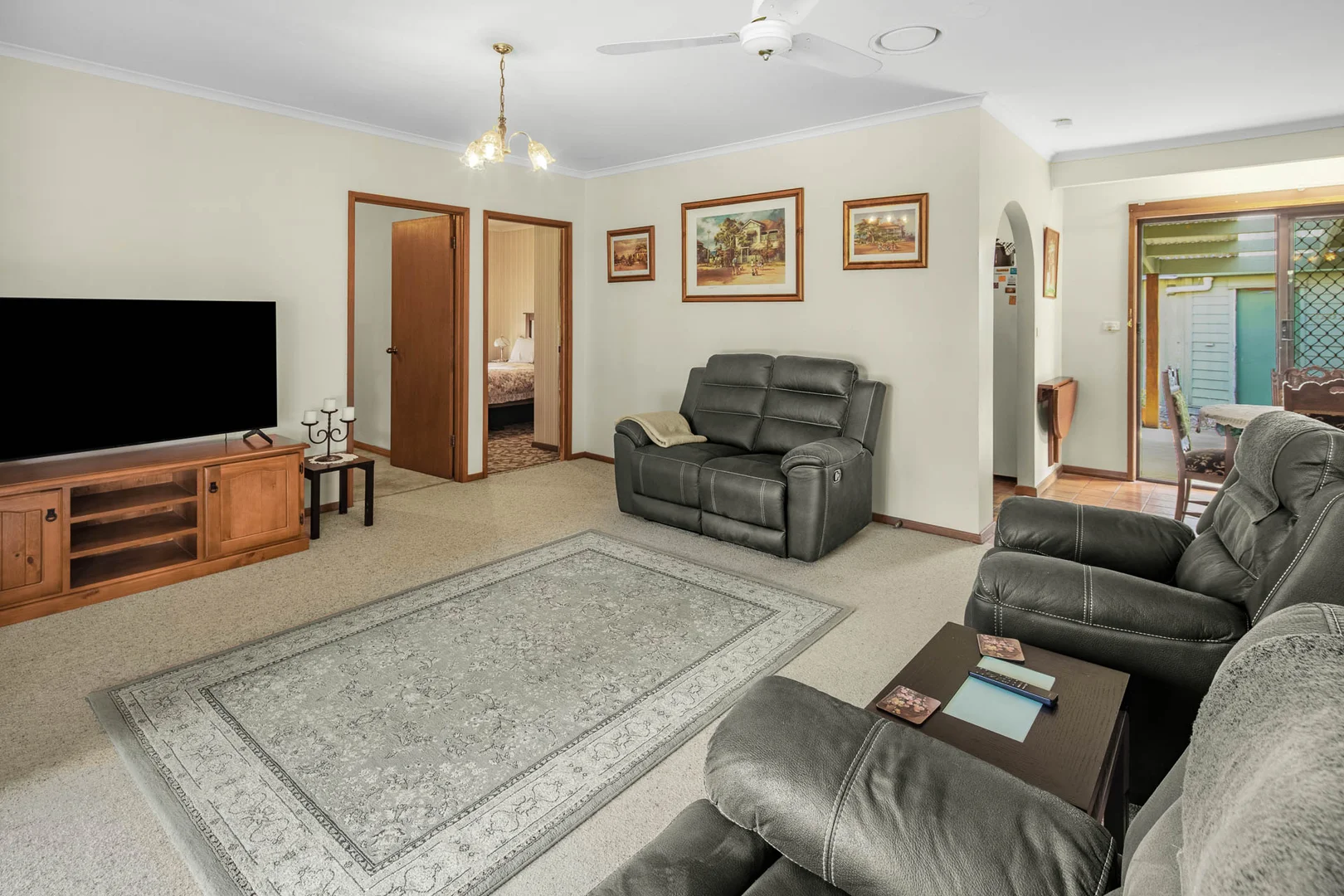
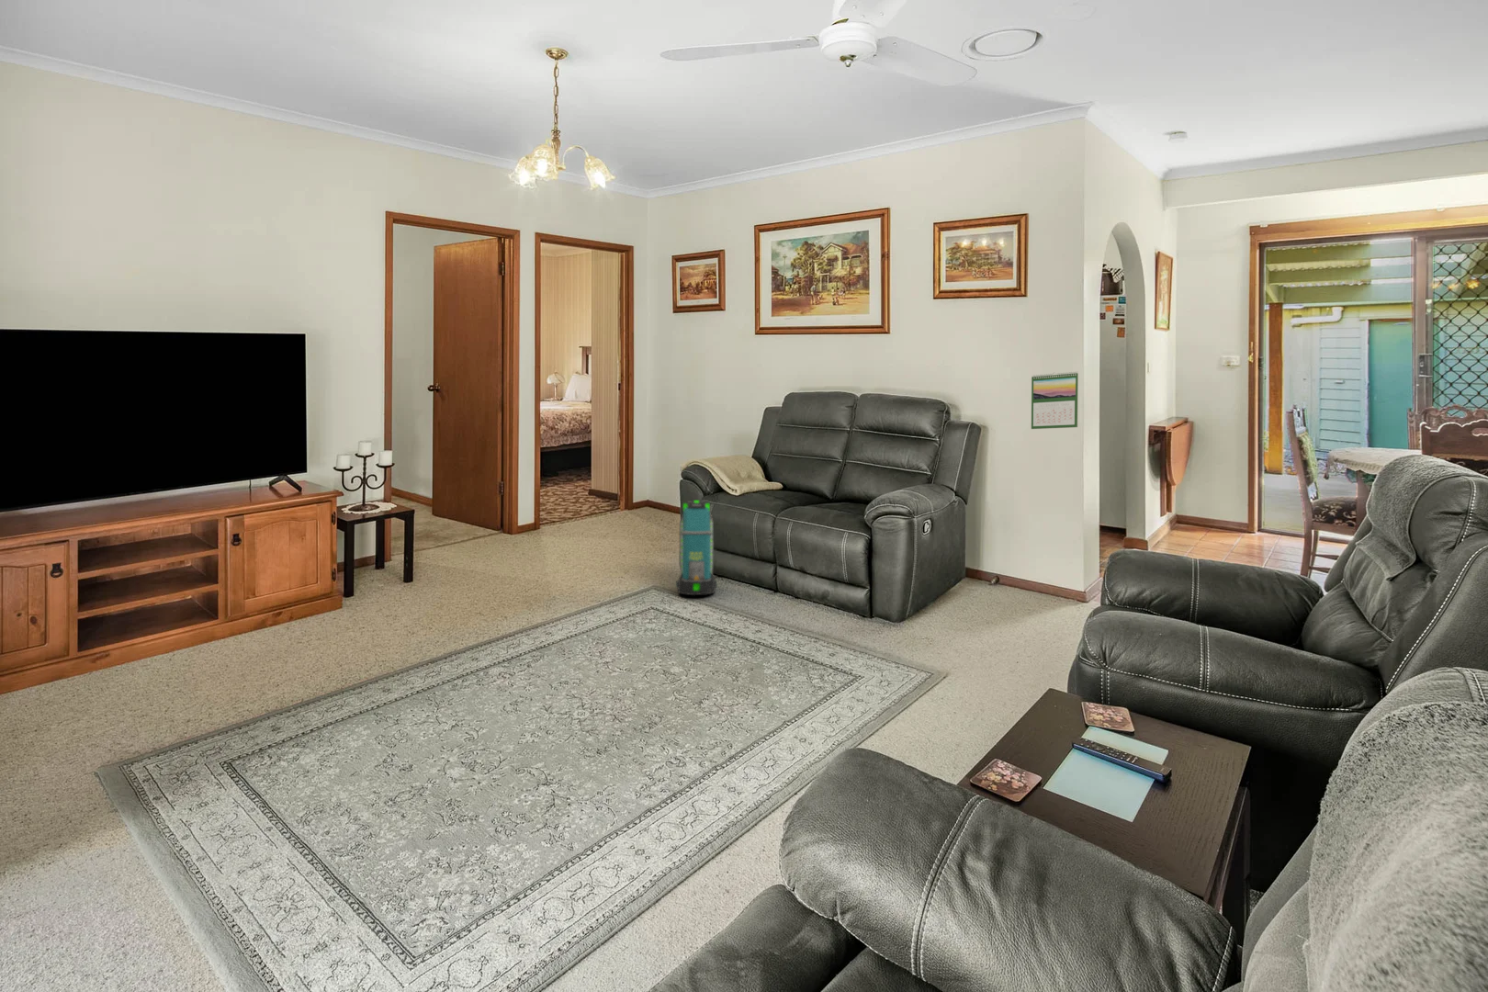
+ backpack (696, 545)
+ calendar (1054, 400)
